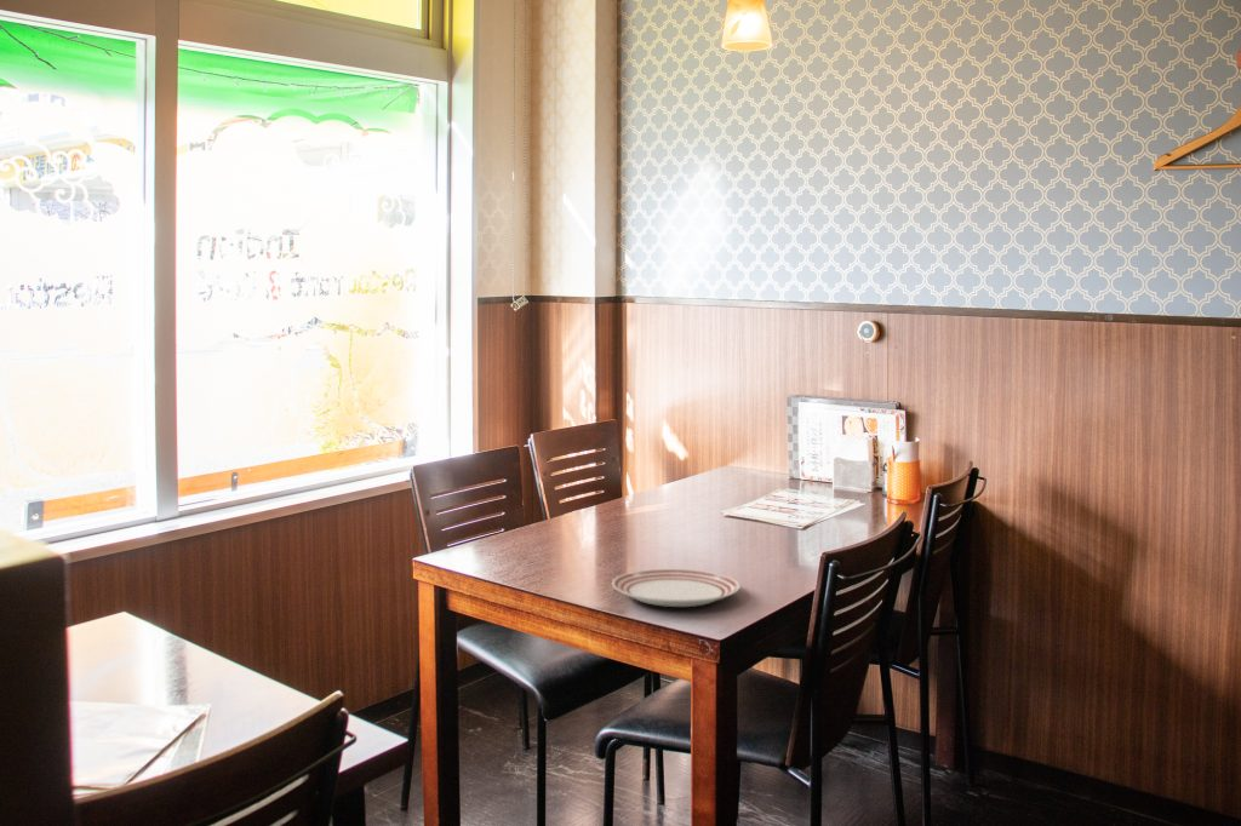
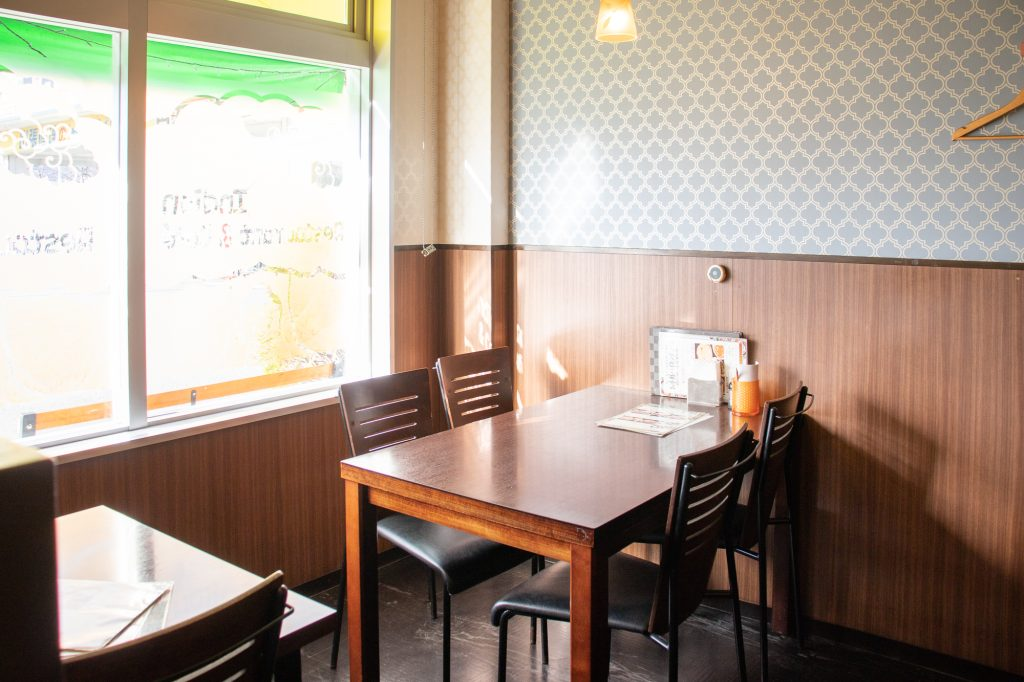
- dinner plate (675, 589)
